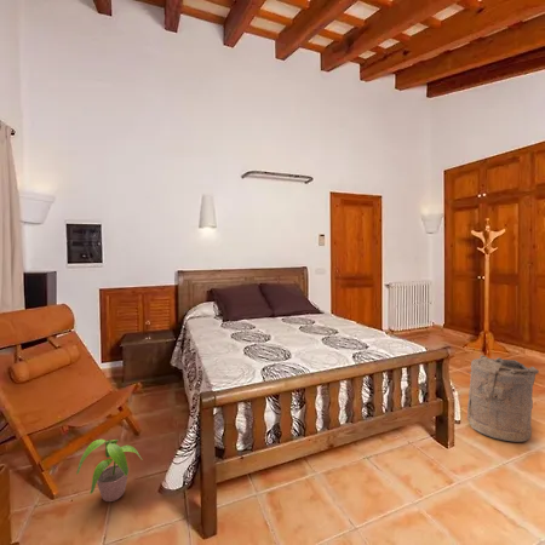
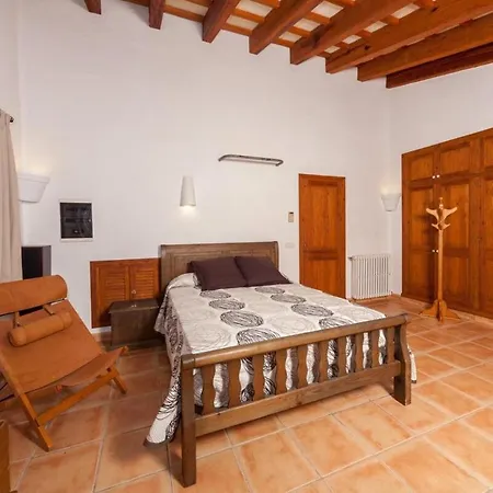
- potted plant (111, 466)
- laundry hamper (497, 394)
